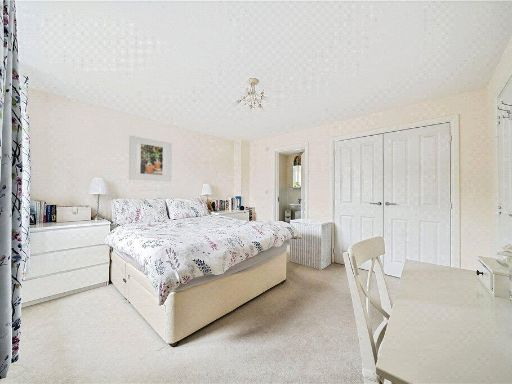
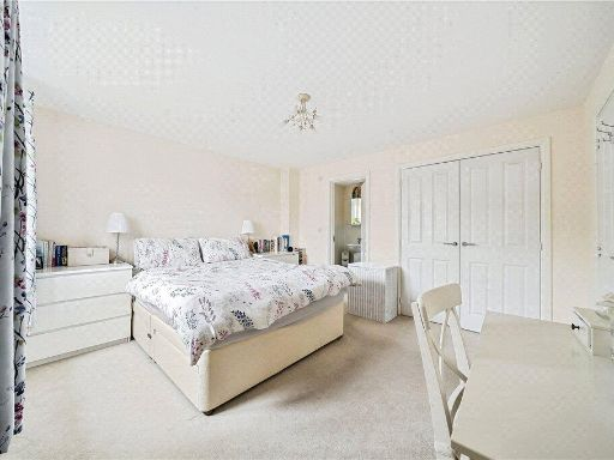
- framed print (151, 160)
